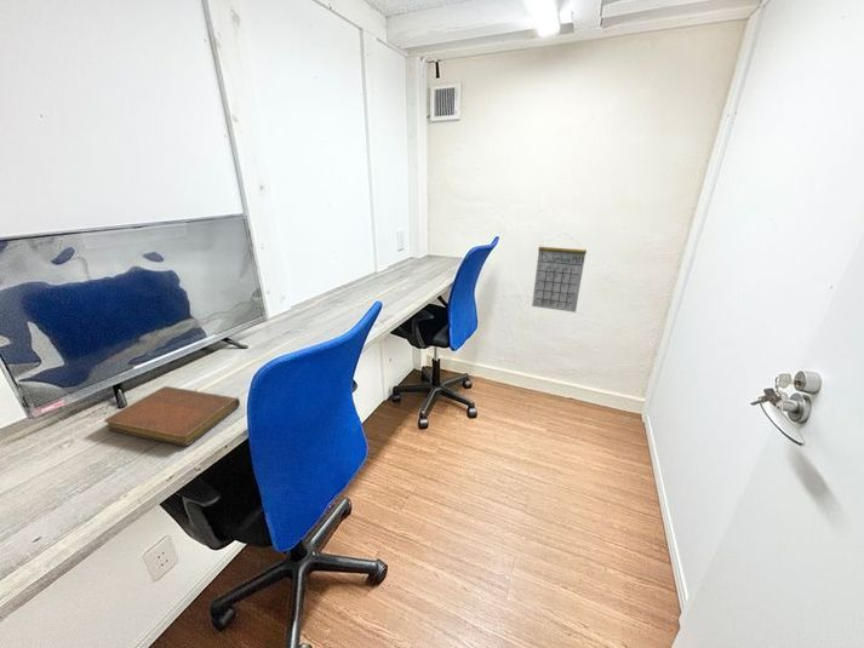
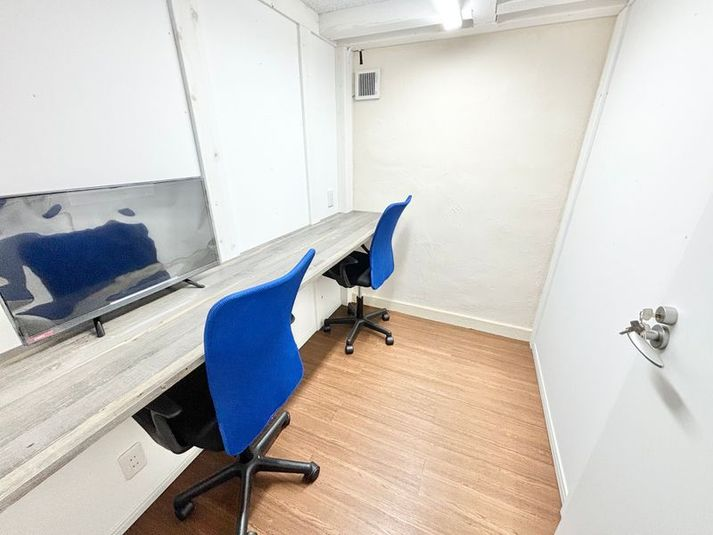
- notebook (174, 412)
- calendar (559, 271)
